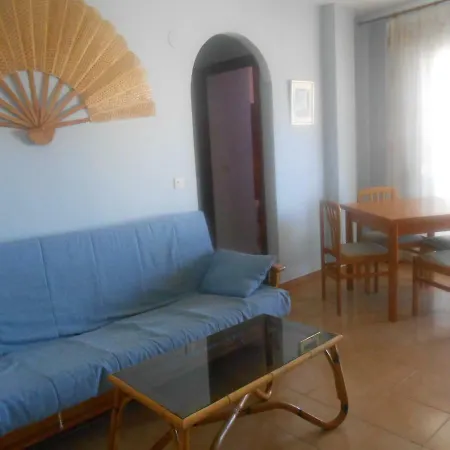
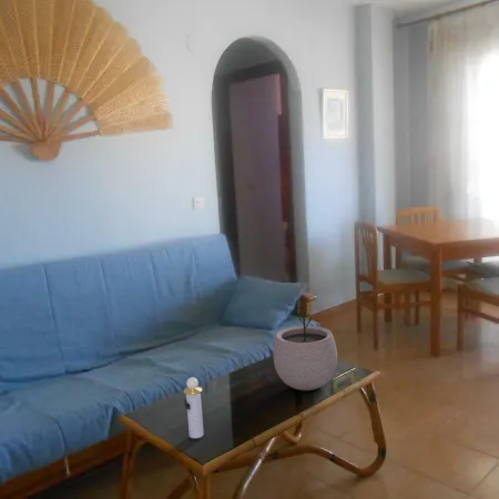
+ perfume bottle (194, 407)
+ plant pot (304, 348)
